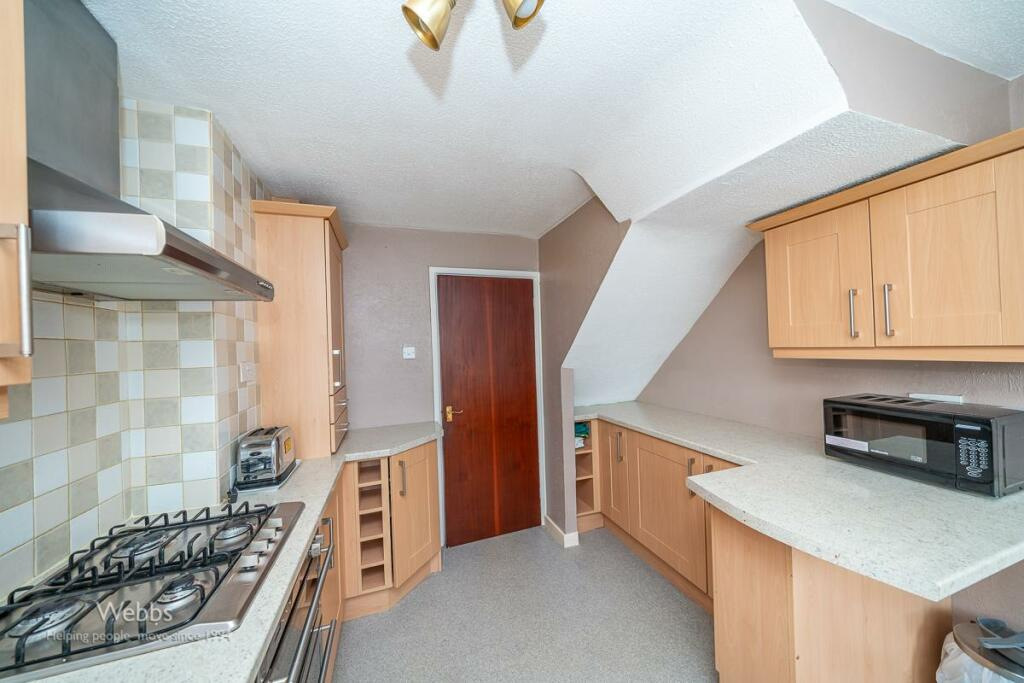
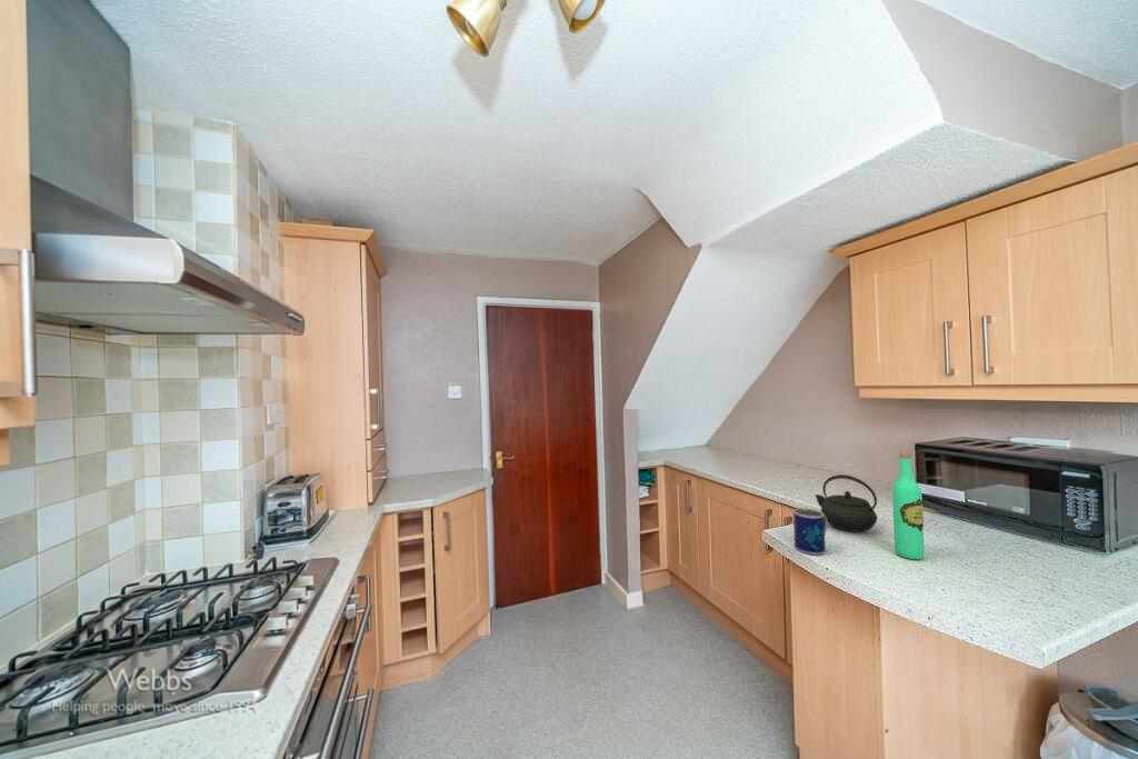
+ kettle (843, 500)
+ wine bottle (907, 503)
+ mug (812, 529)
